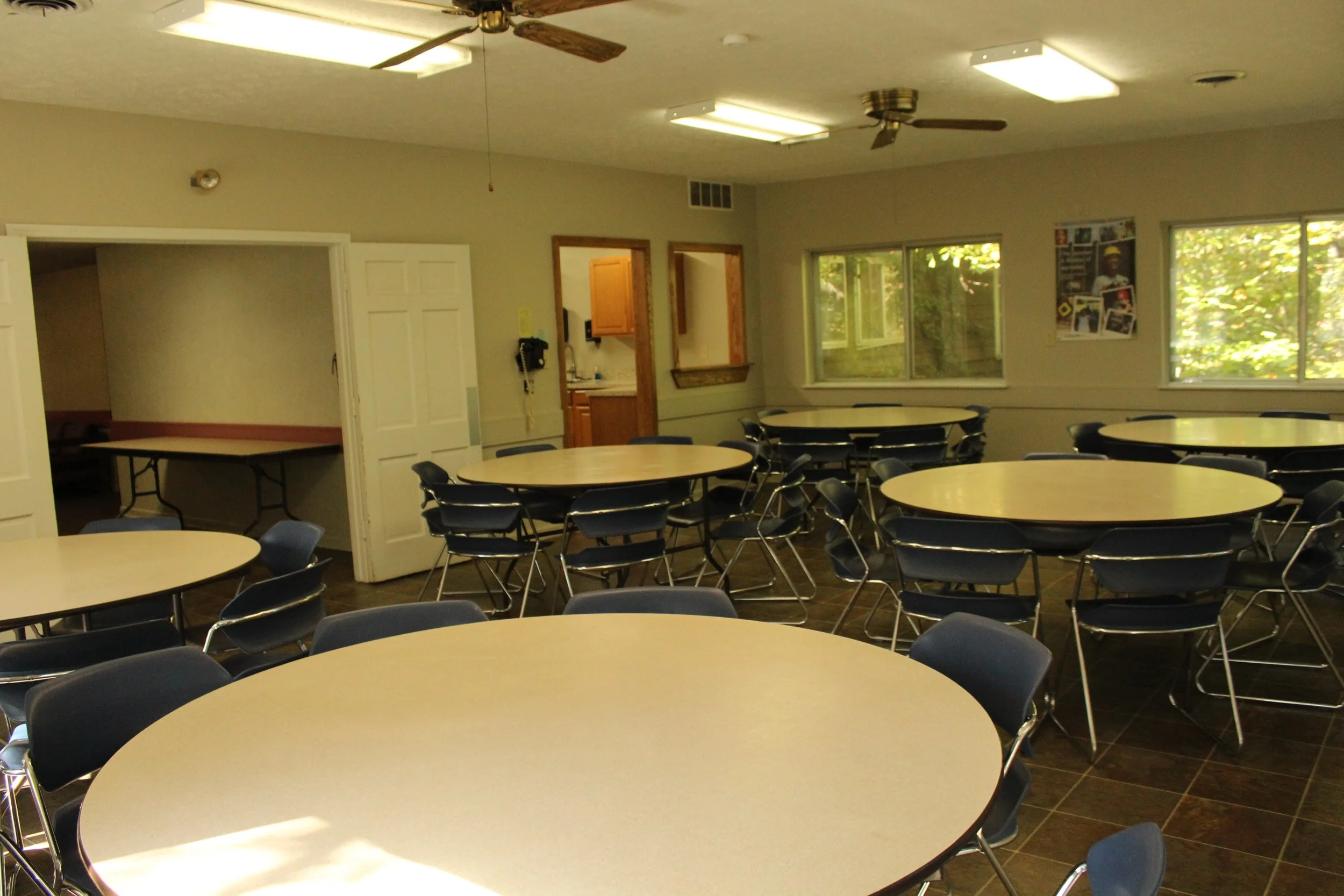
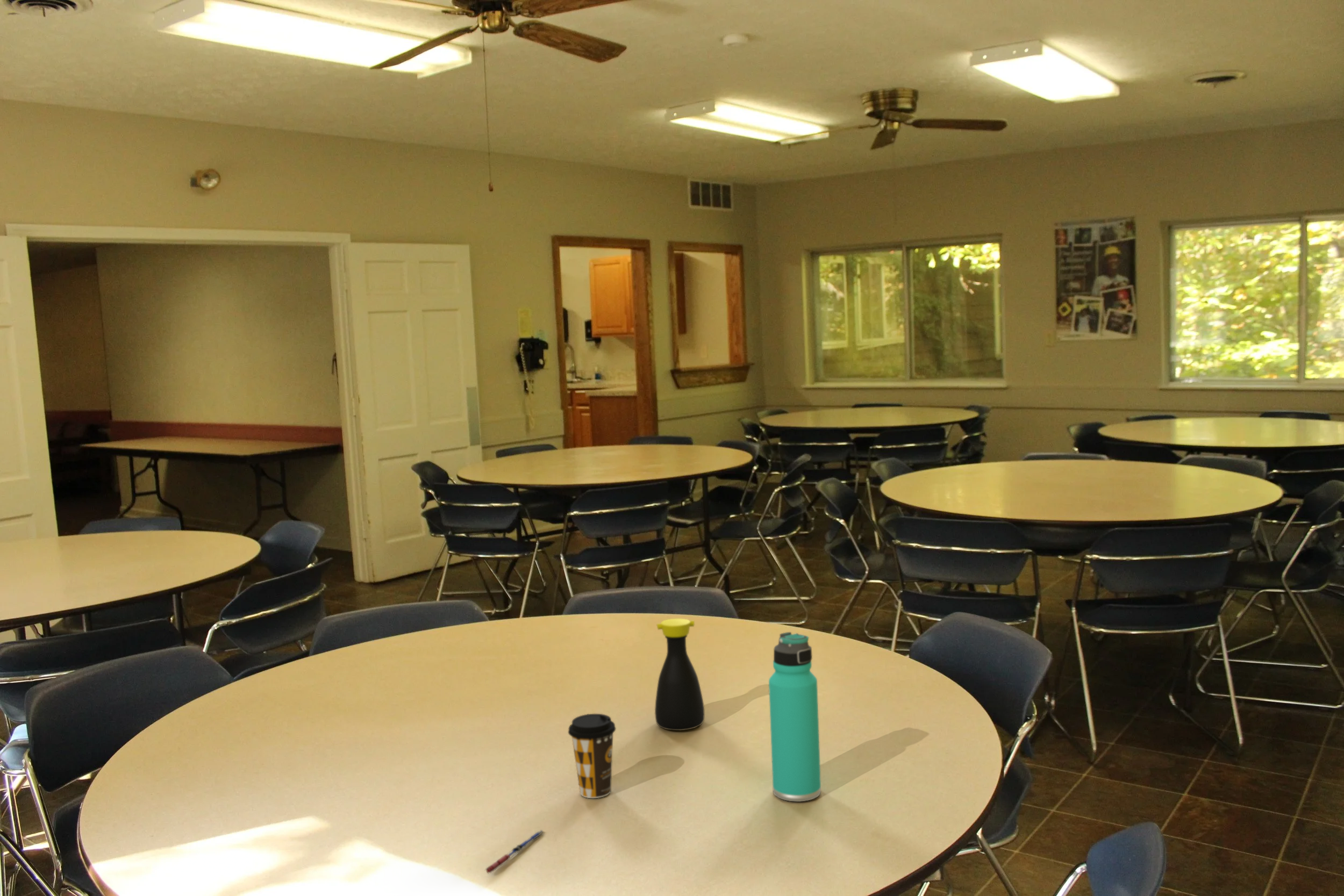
+ thermos bottle (794, 713)
+ pen (516, 849)
+ bottle (677, 672)
+ coffee cup (593, 756)
